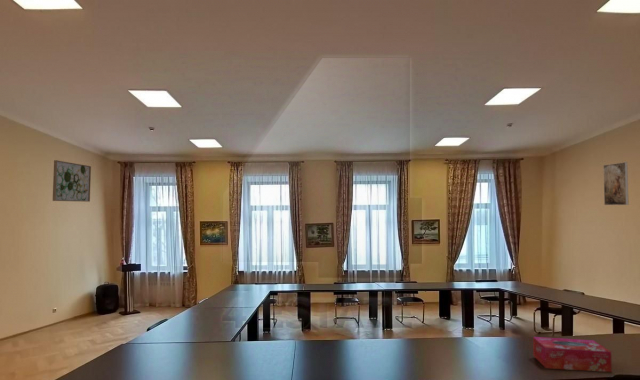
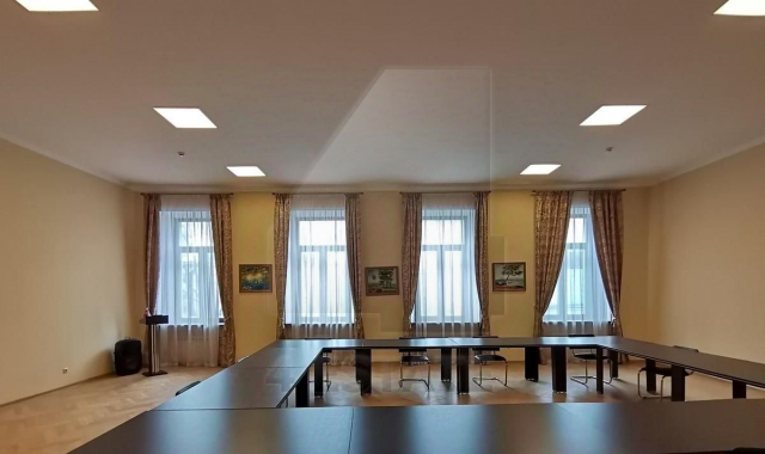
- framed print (615, 184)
- tissue box (570, 353)
- wall art (73, 182)
